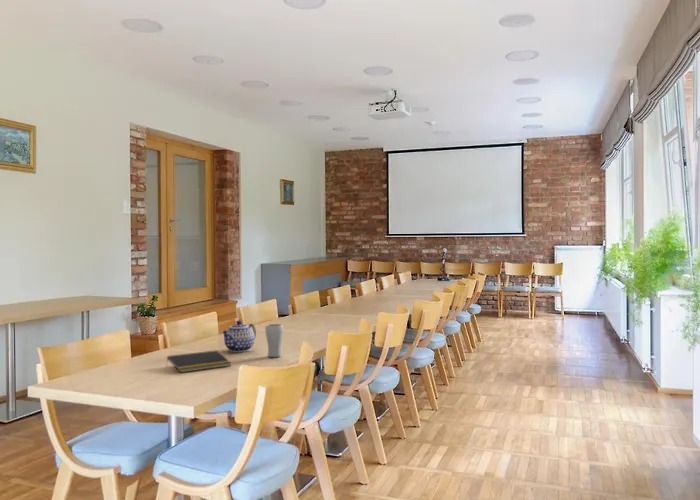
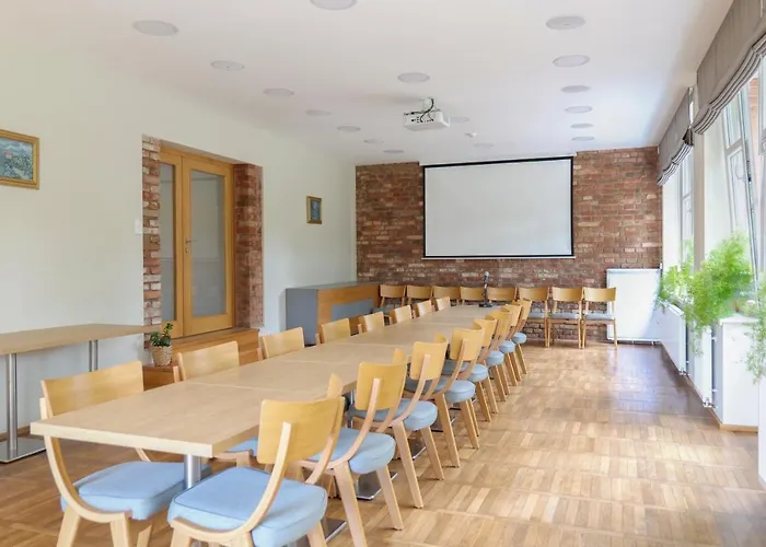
- drinking glass (274, 340)
- notepad (199, 360)
- teapot (239, 335)
